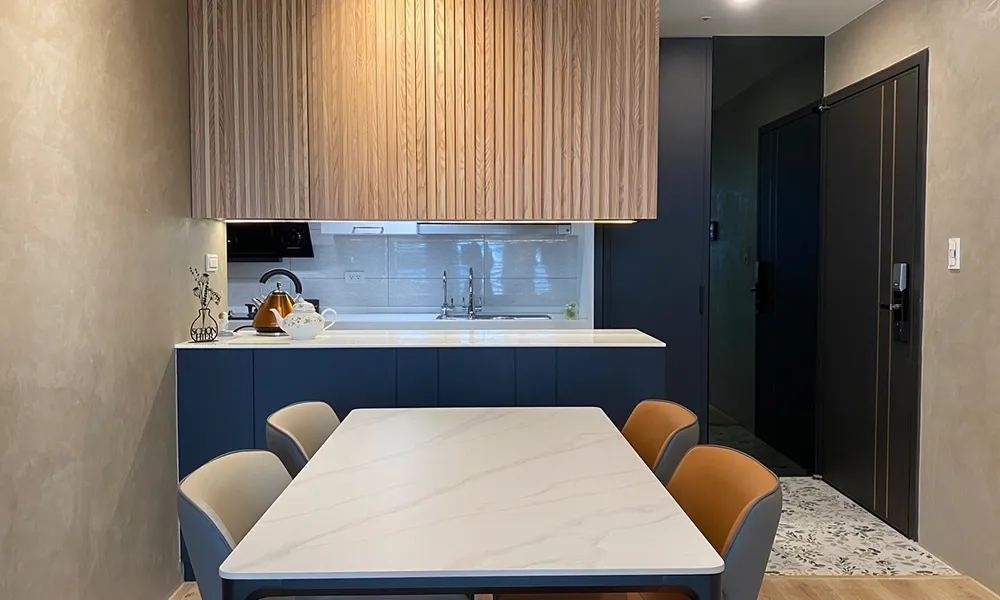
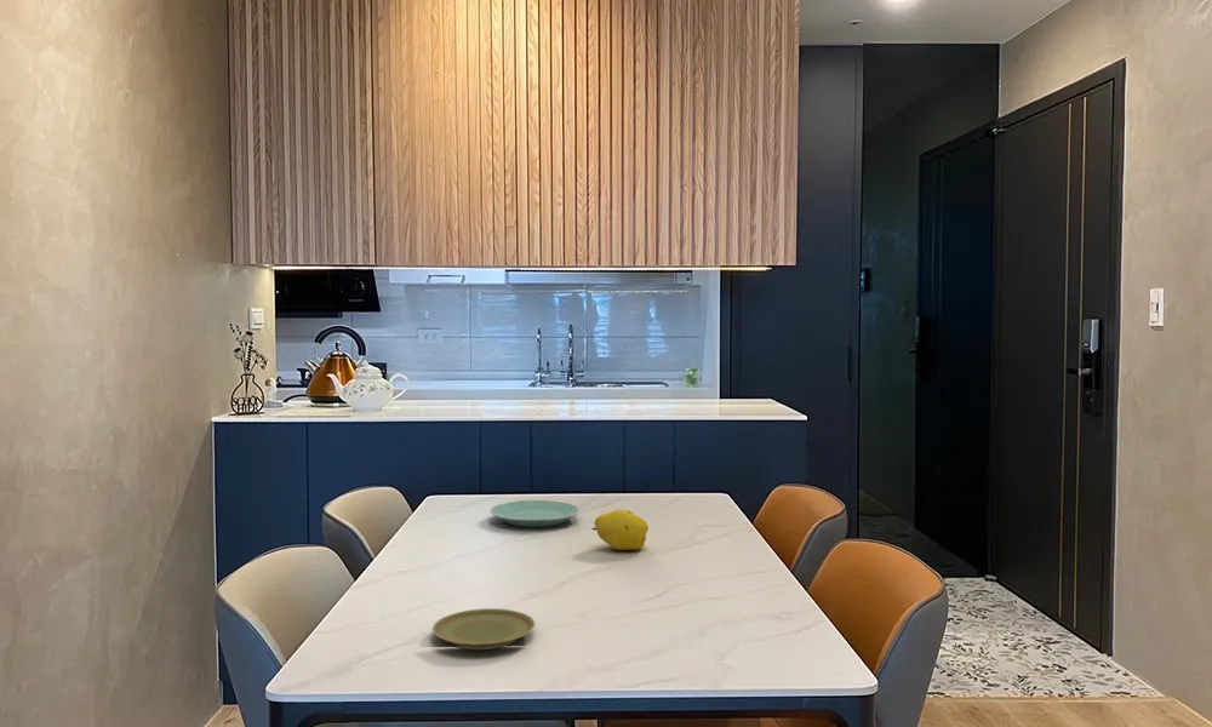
+ plate (484, 631)
+ fruit (619, 528)
+ plate (534, 514)
